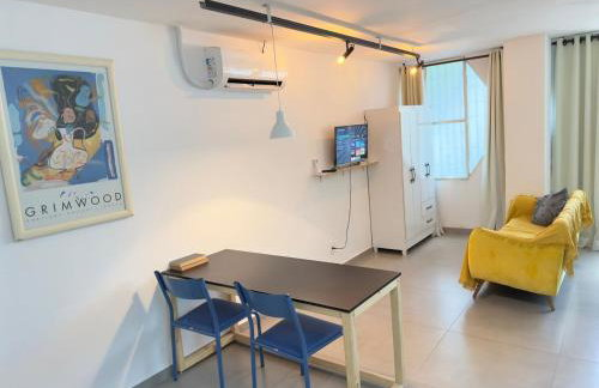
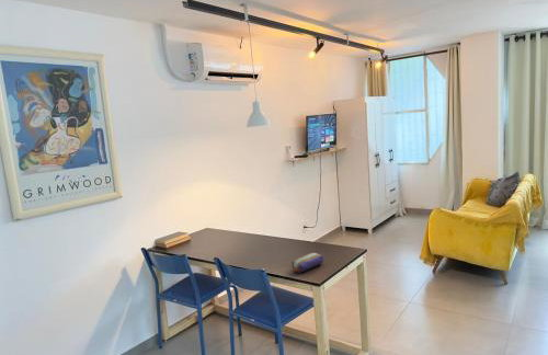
+ pencil case (308, 262)
